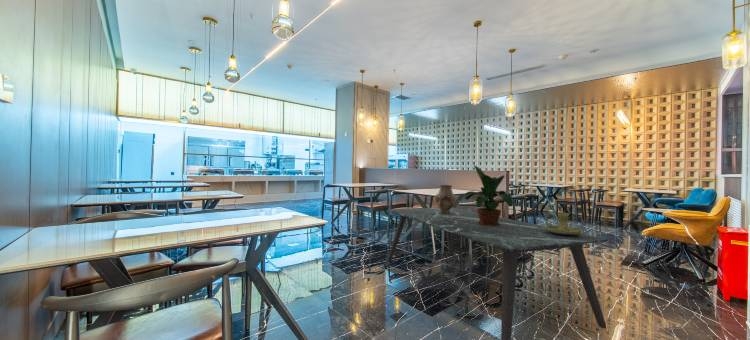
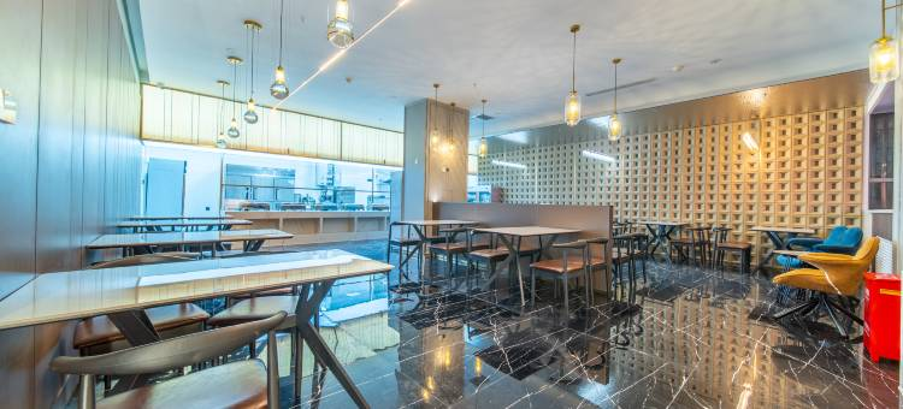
- candle holder (560, 222)
- vase (445, 198)
- dining table (474, 240)
- potted plant (489, 194)
